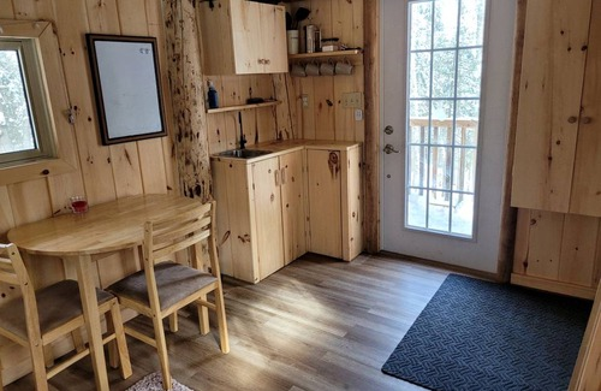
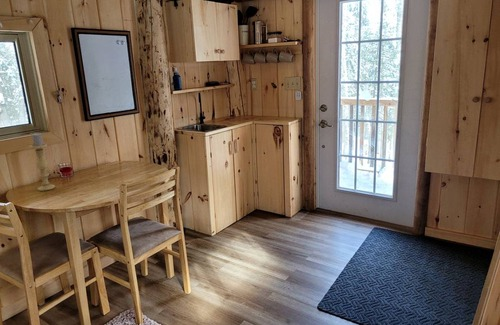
+ candle holder (41, 161)
